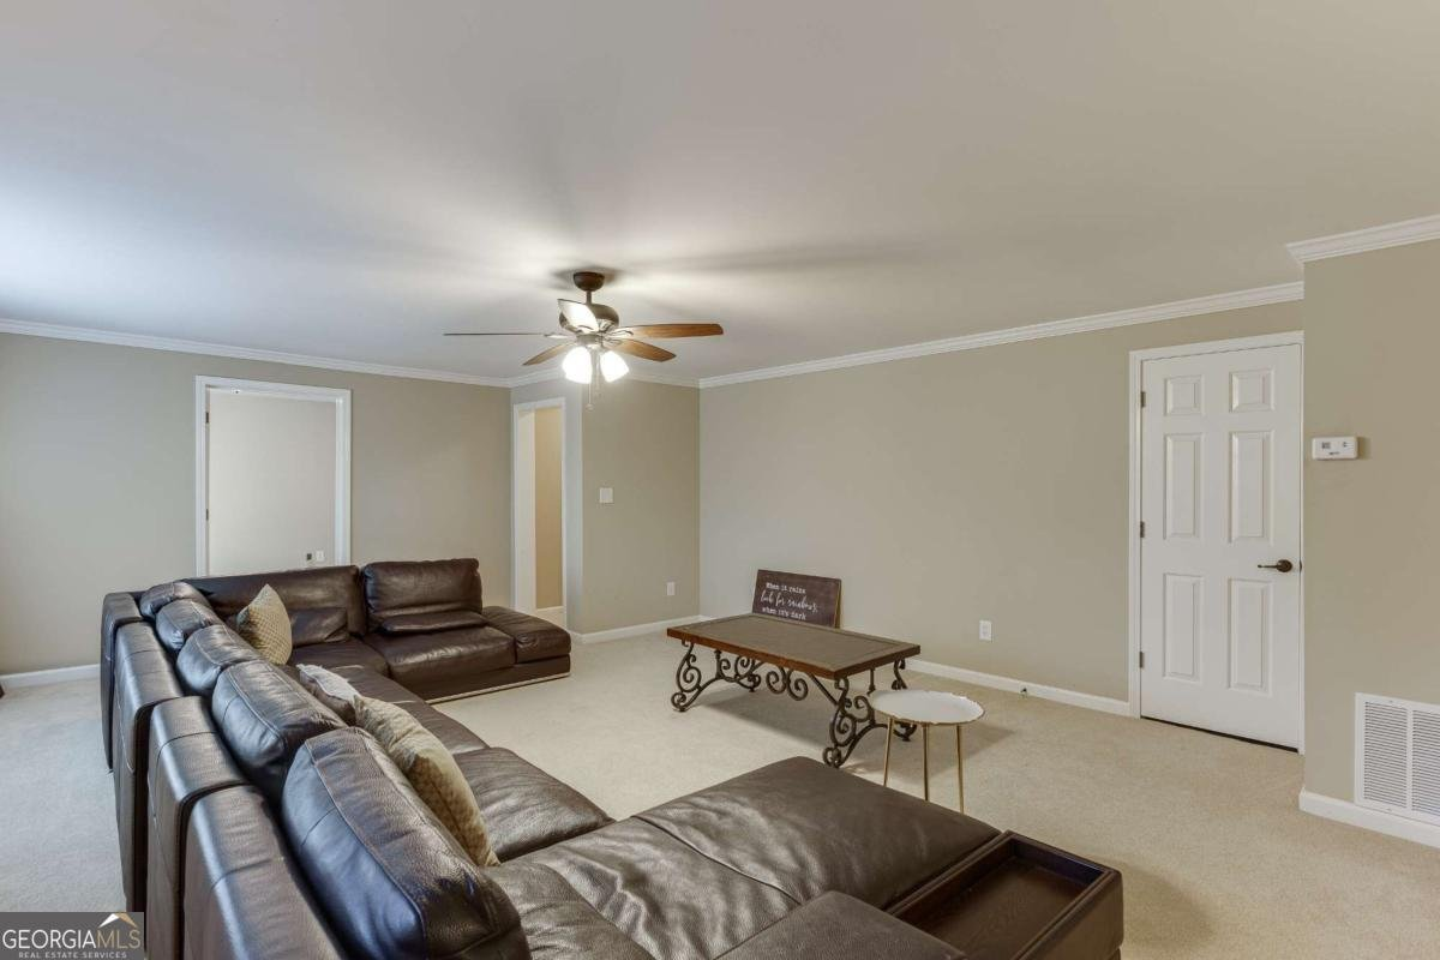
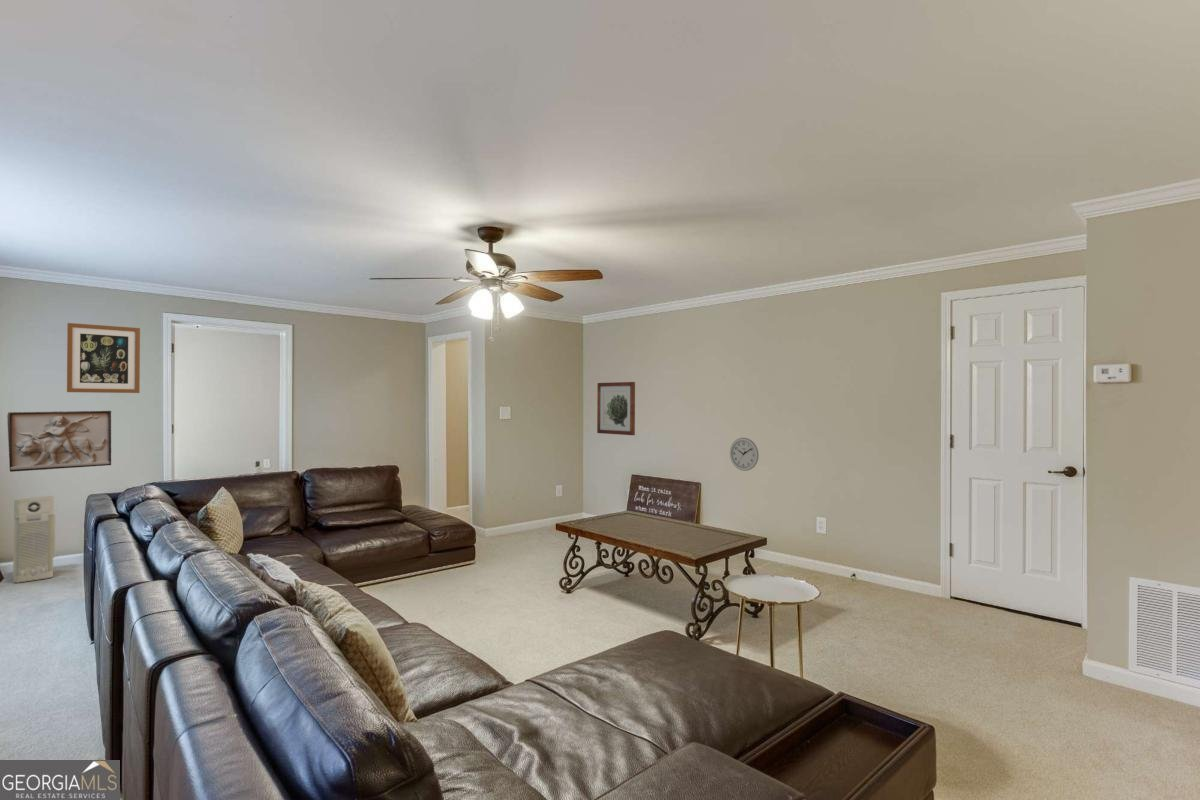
+ wall art (615, 408)
+ wall clock (743, 454)
+ wall art (104, 359)
+ air purifier (34, 536)
+ wall relief (61, 439)
